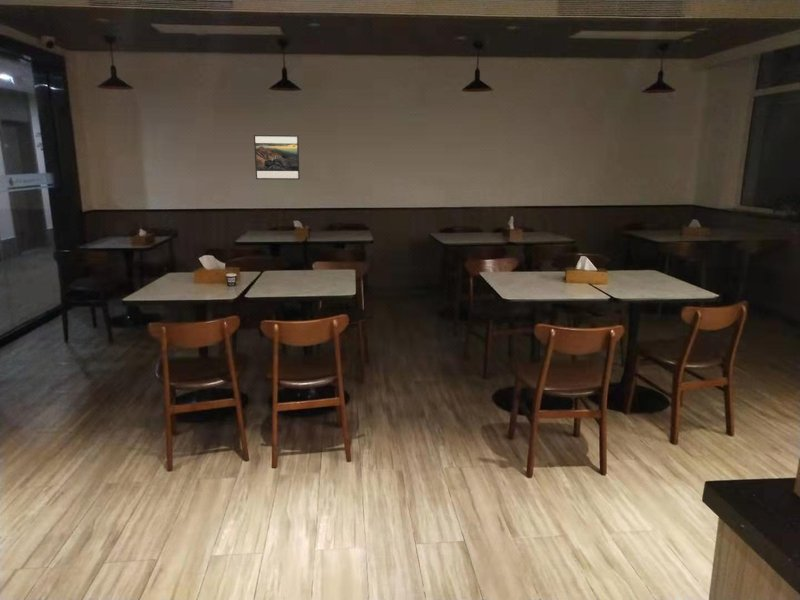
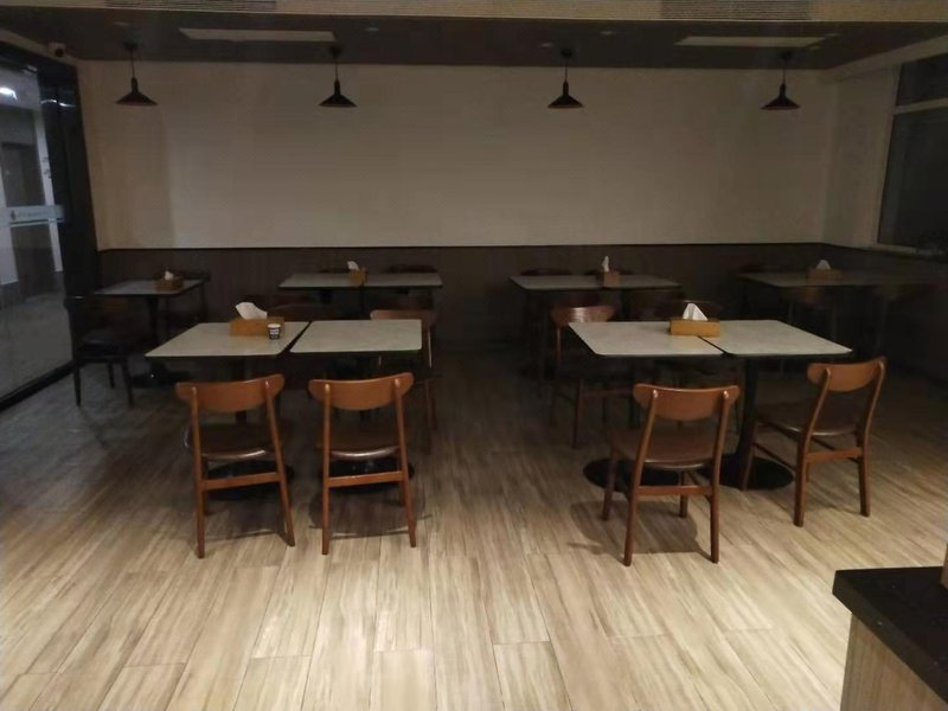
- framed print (277, 157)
